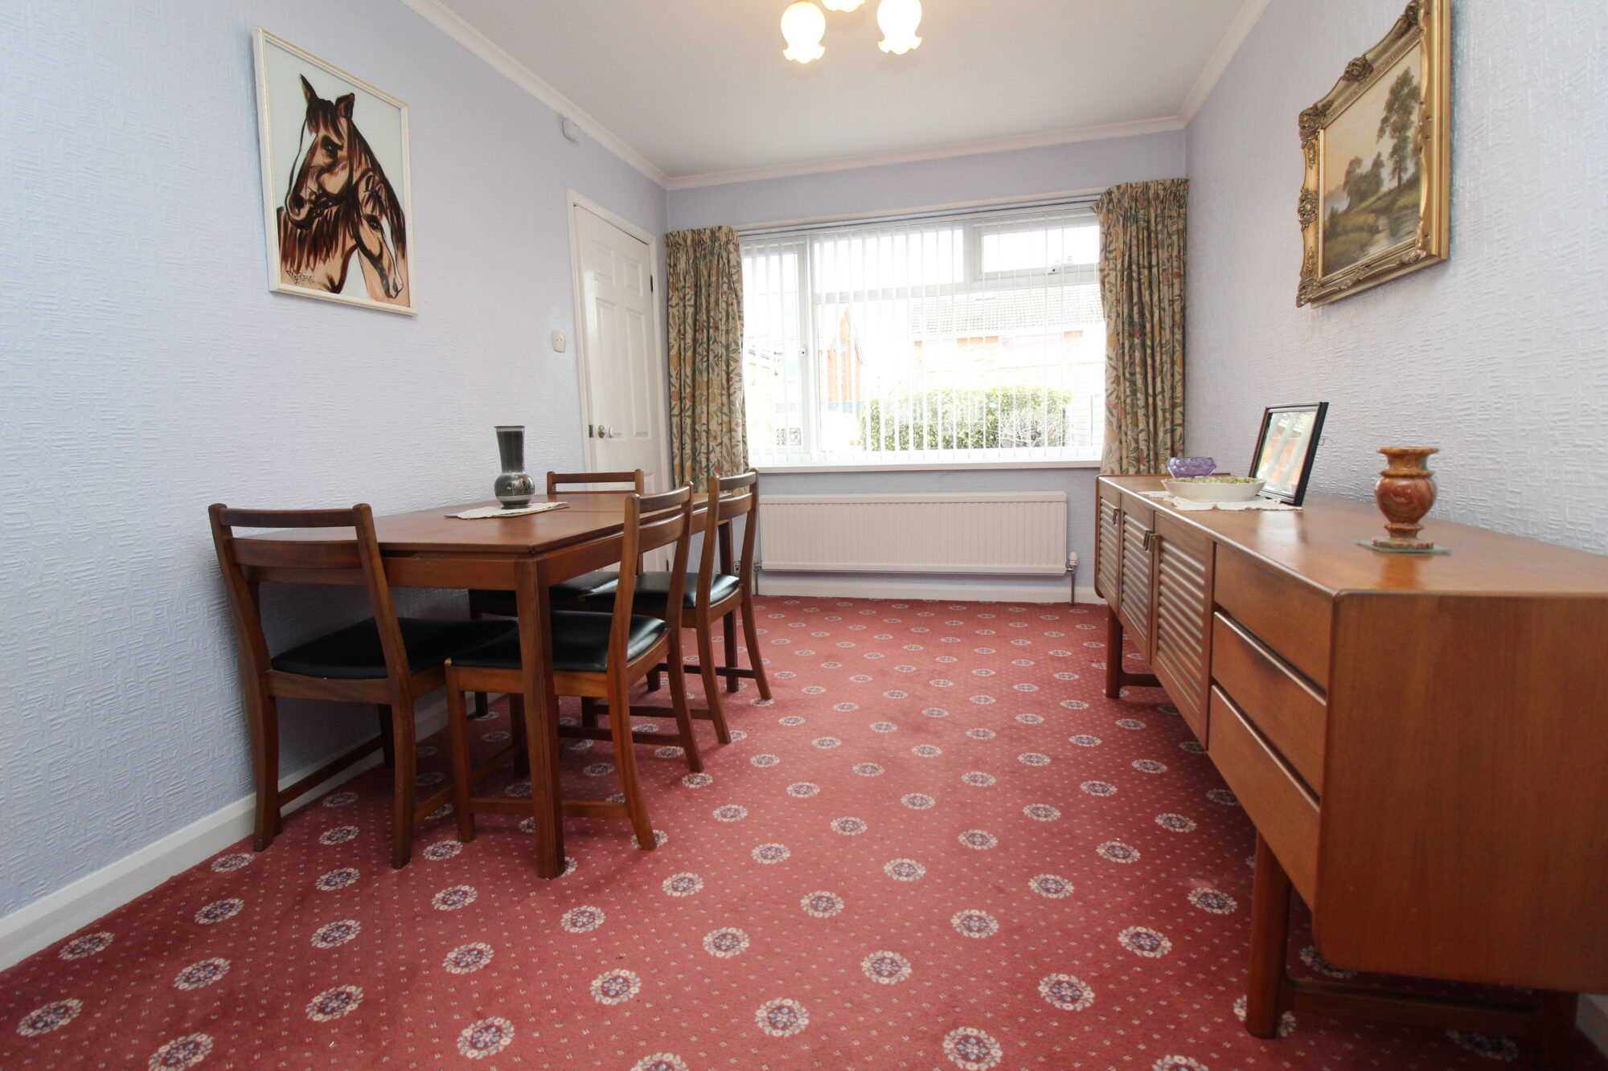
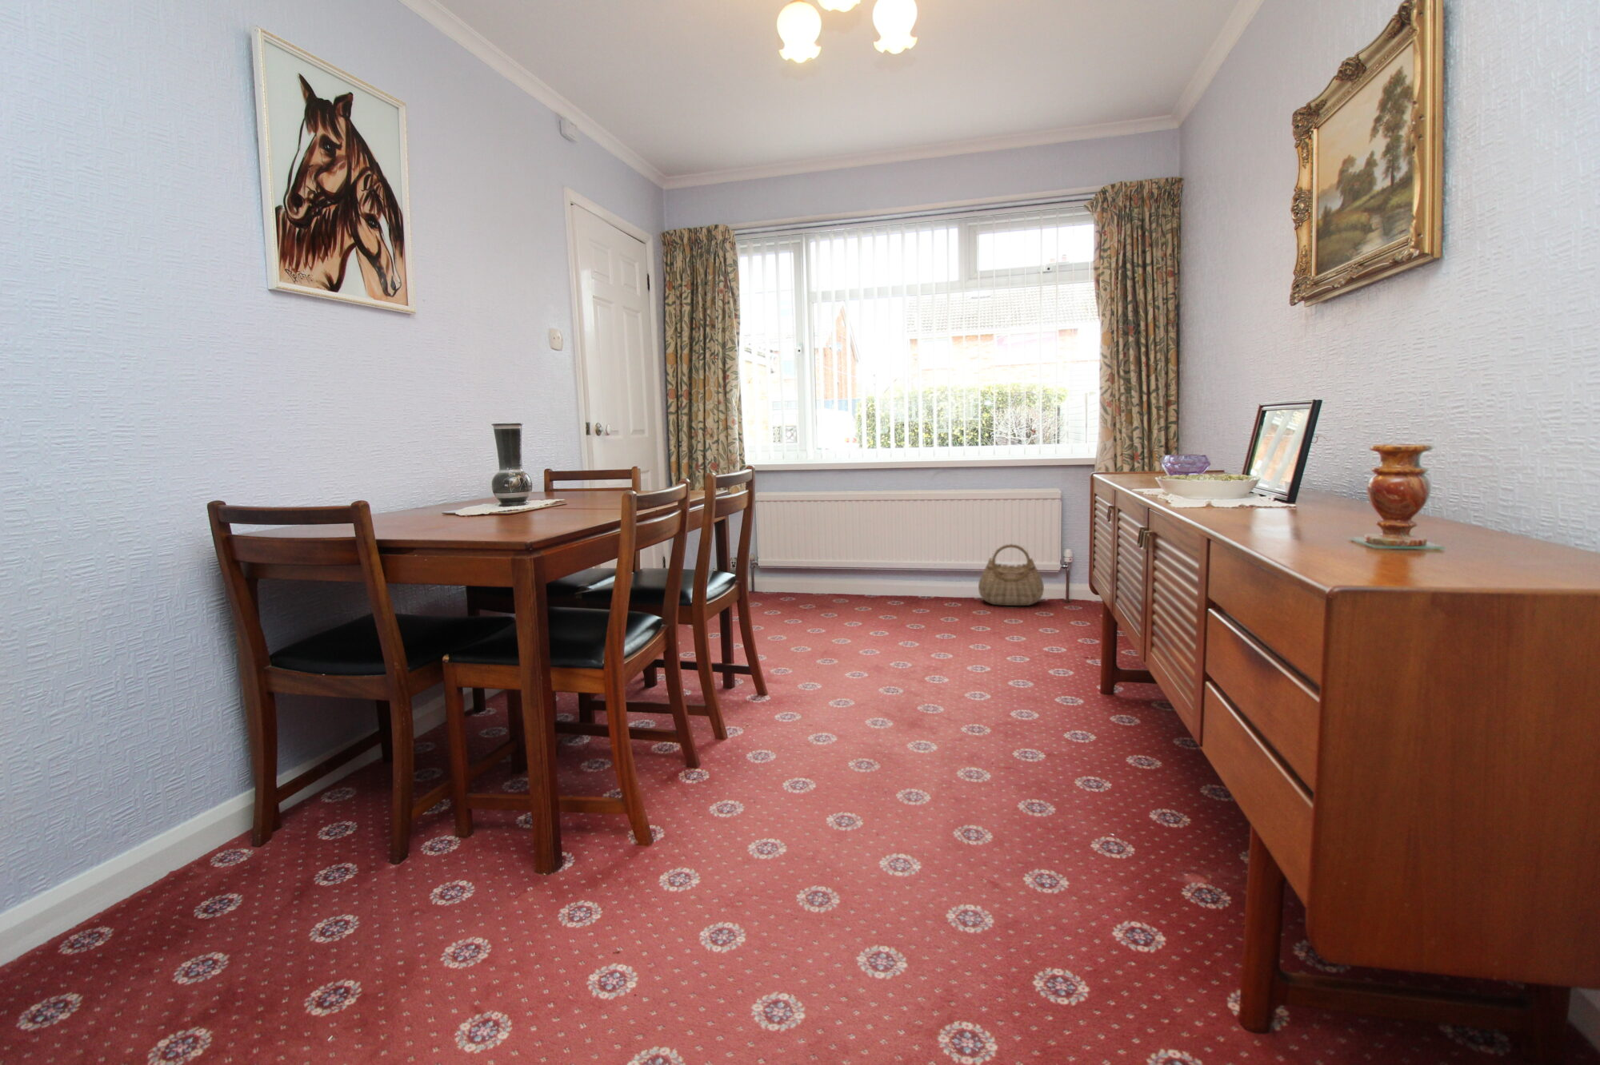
+ basket (1010, 573)
